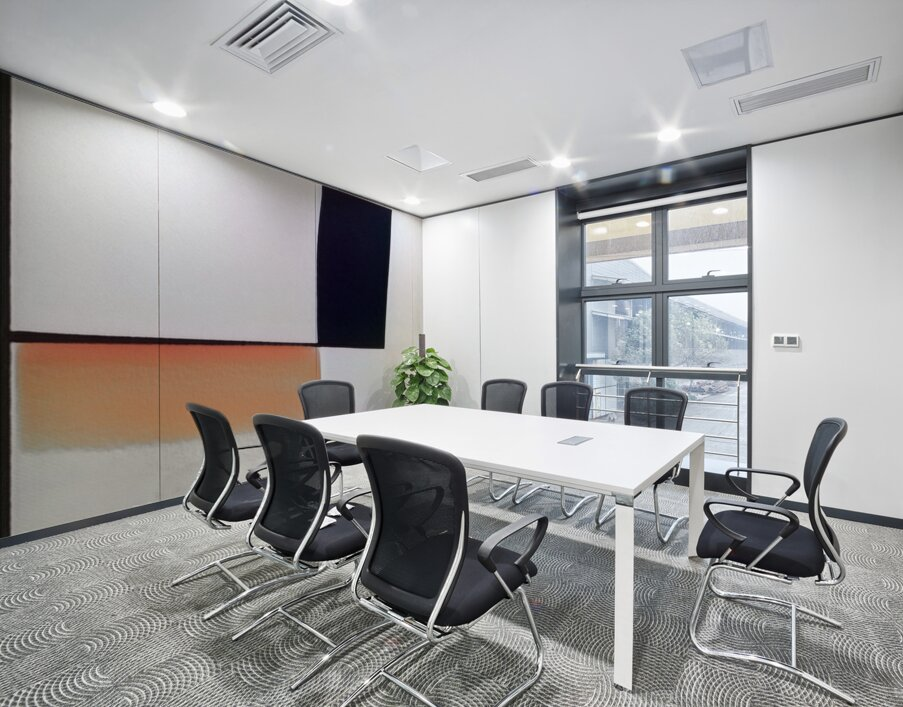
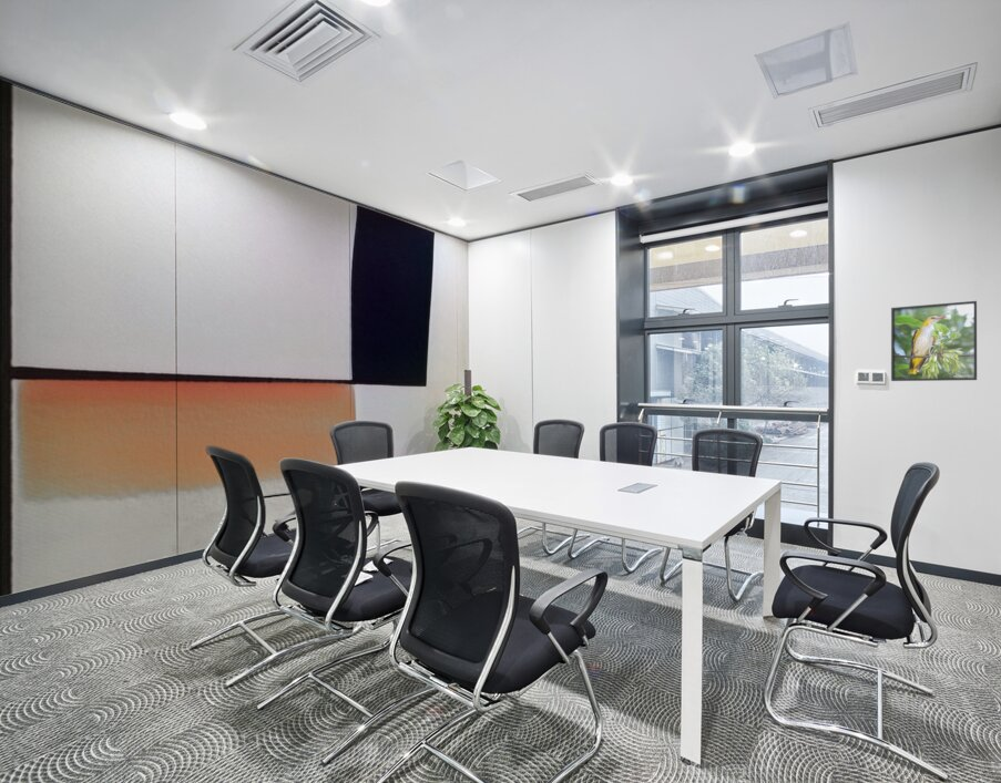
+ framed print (931, 342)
